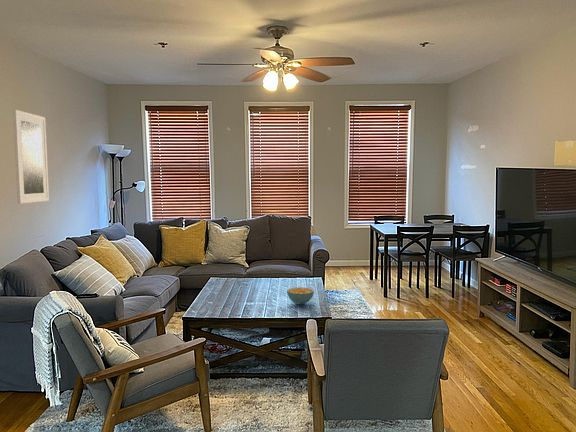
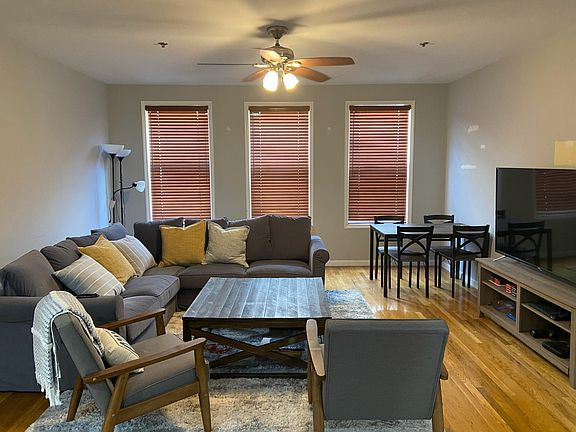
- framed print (32, 158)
- cereal bowl (300, 296)
